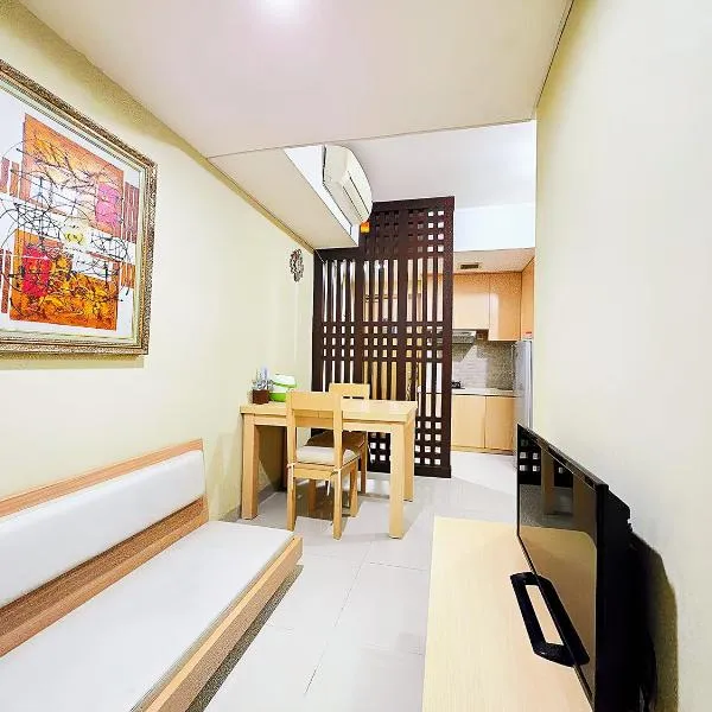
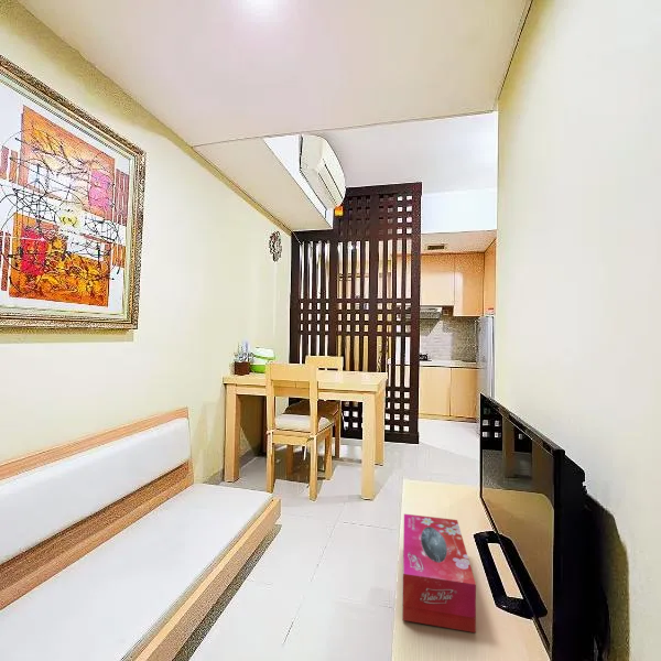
+ tissue box (433, 563)
